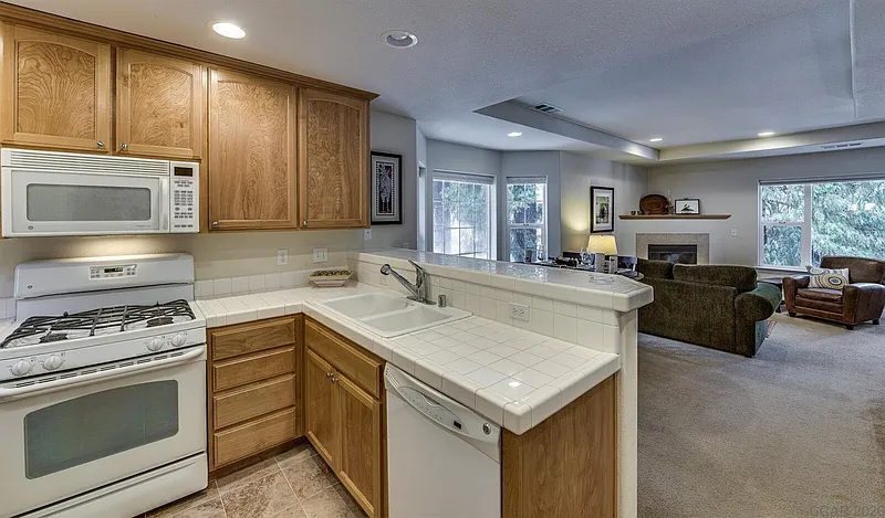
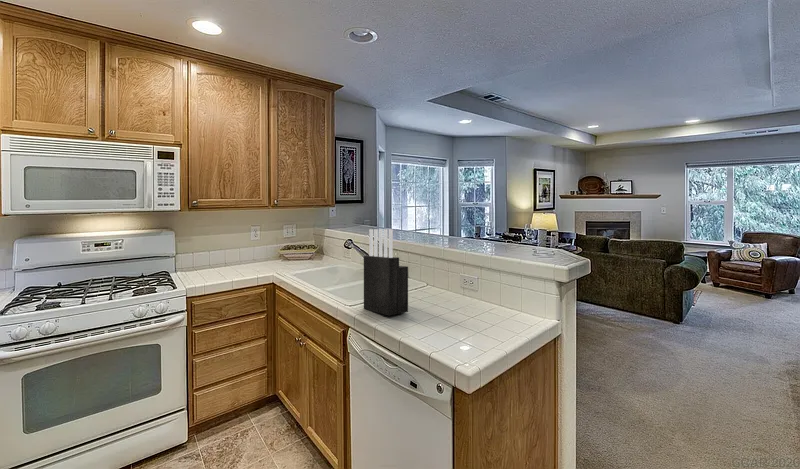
+ knife block (387, 269)
